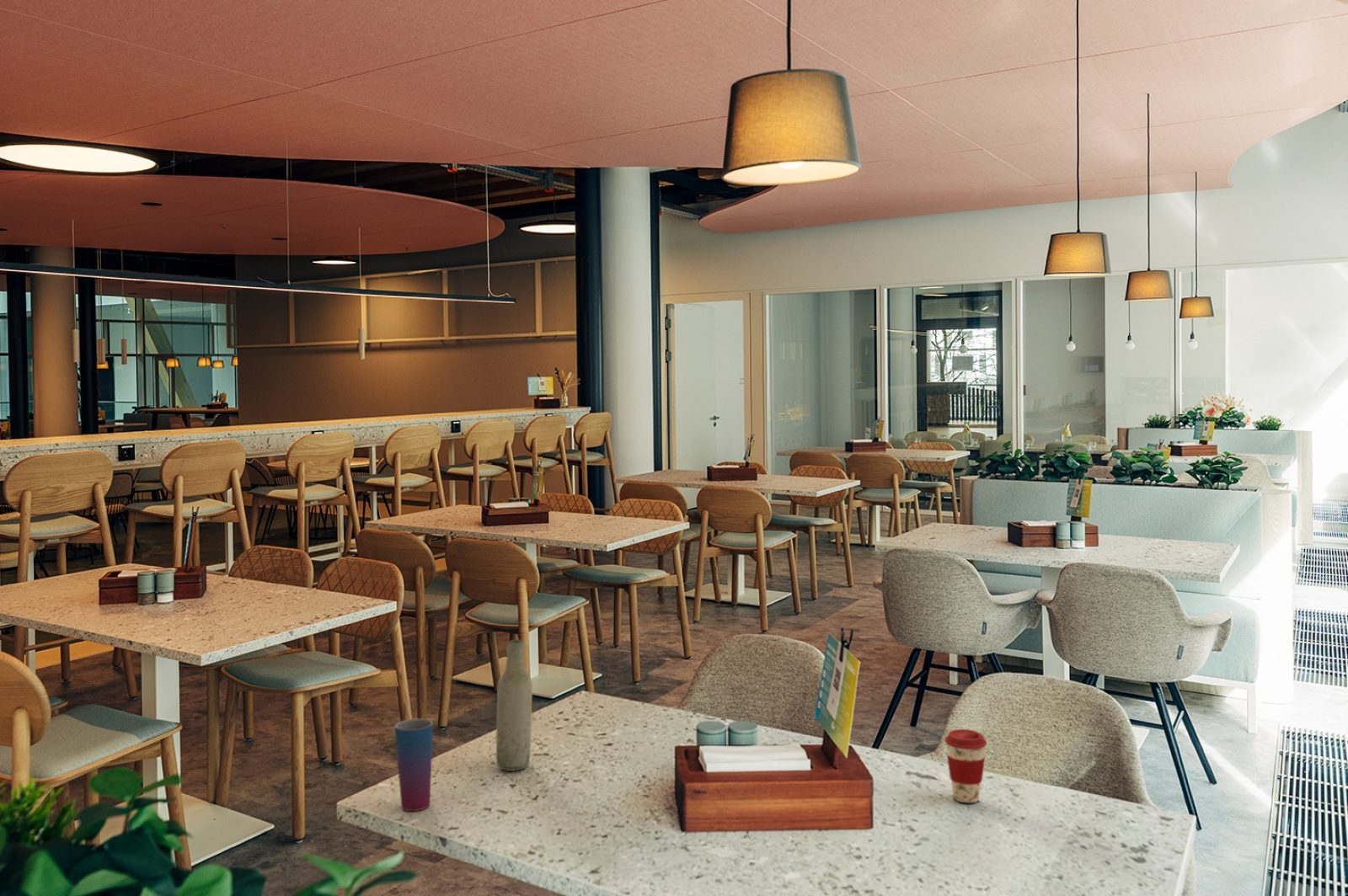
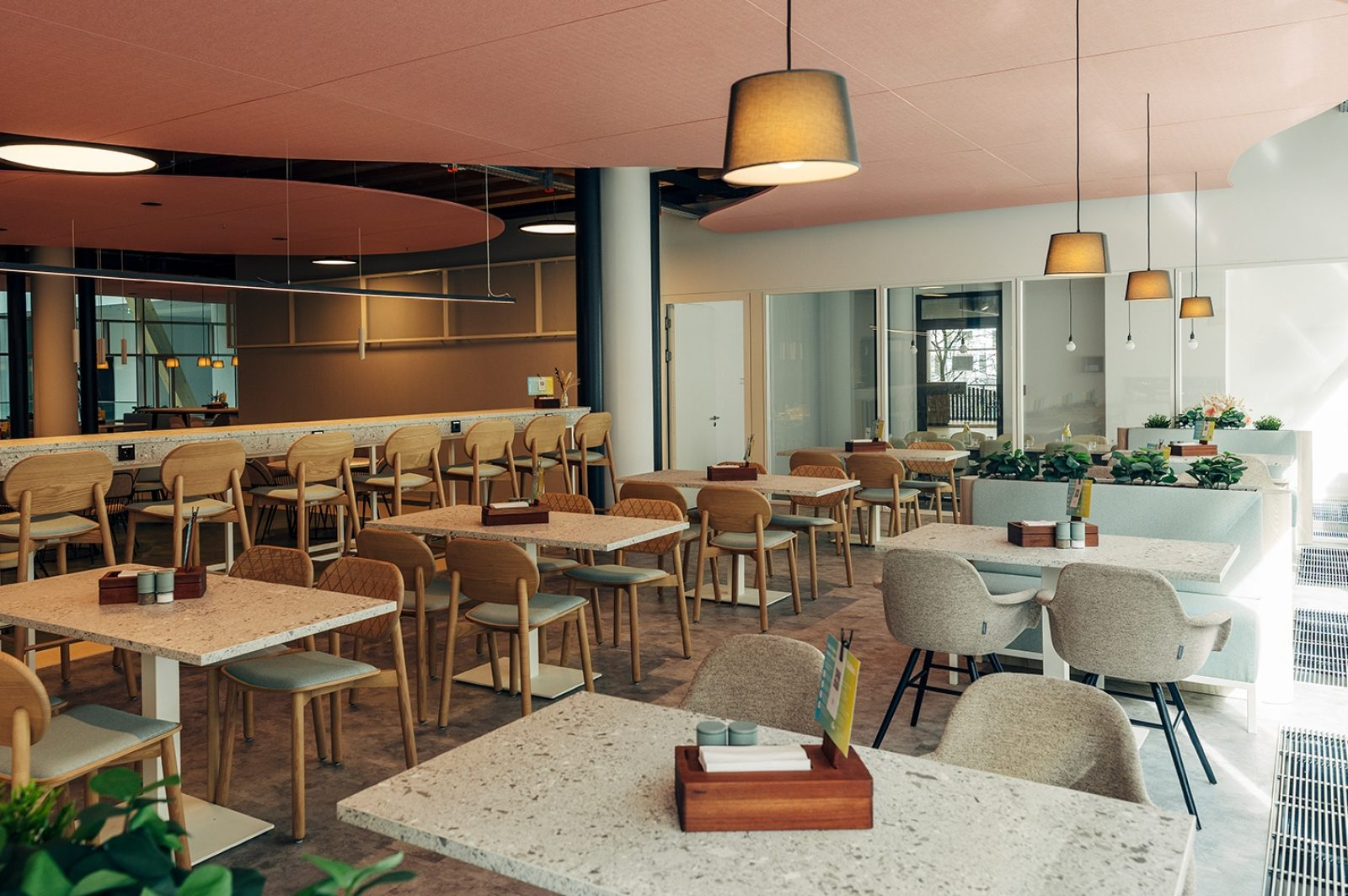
- bottle (514, 703)
- coffee cup (966, 766)
- cup (415, 765)
